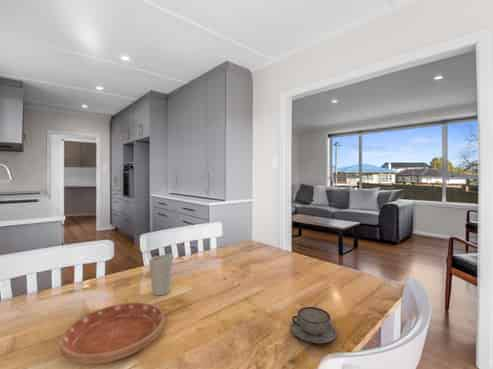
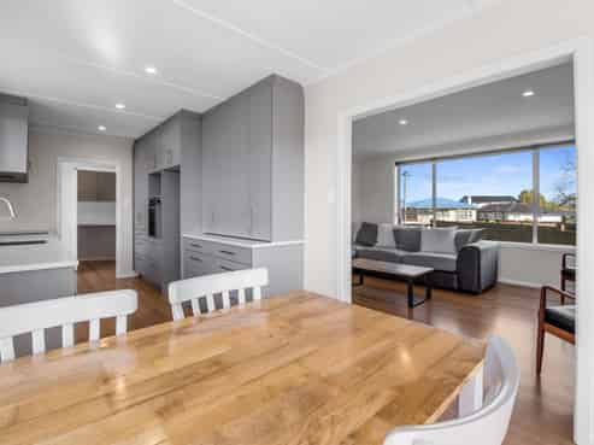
- teacup (313, 324)
- saucer (116, 330)
- cup (161, 273)
